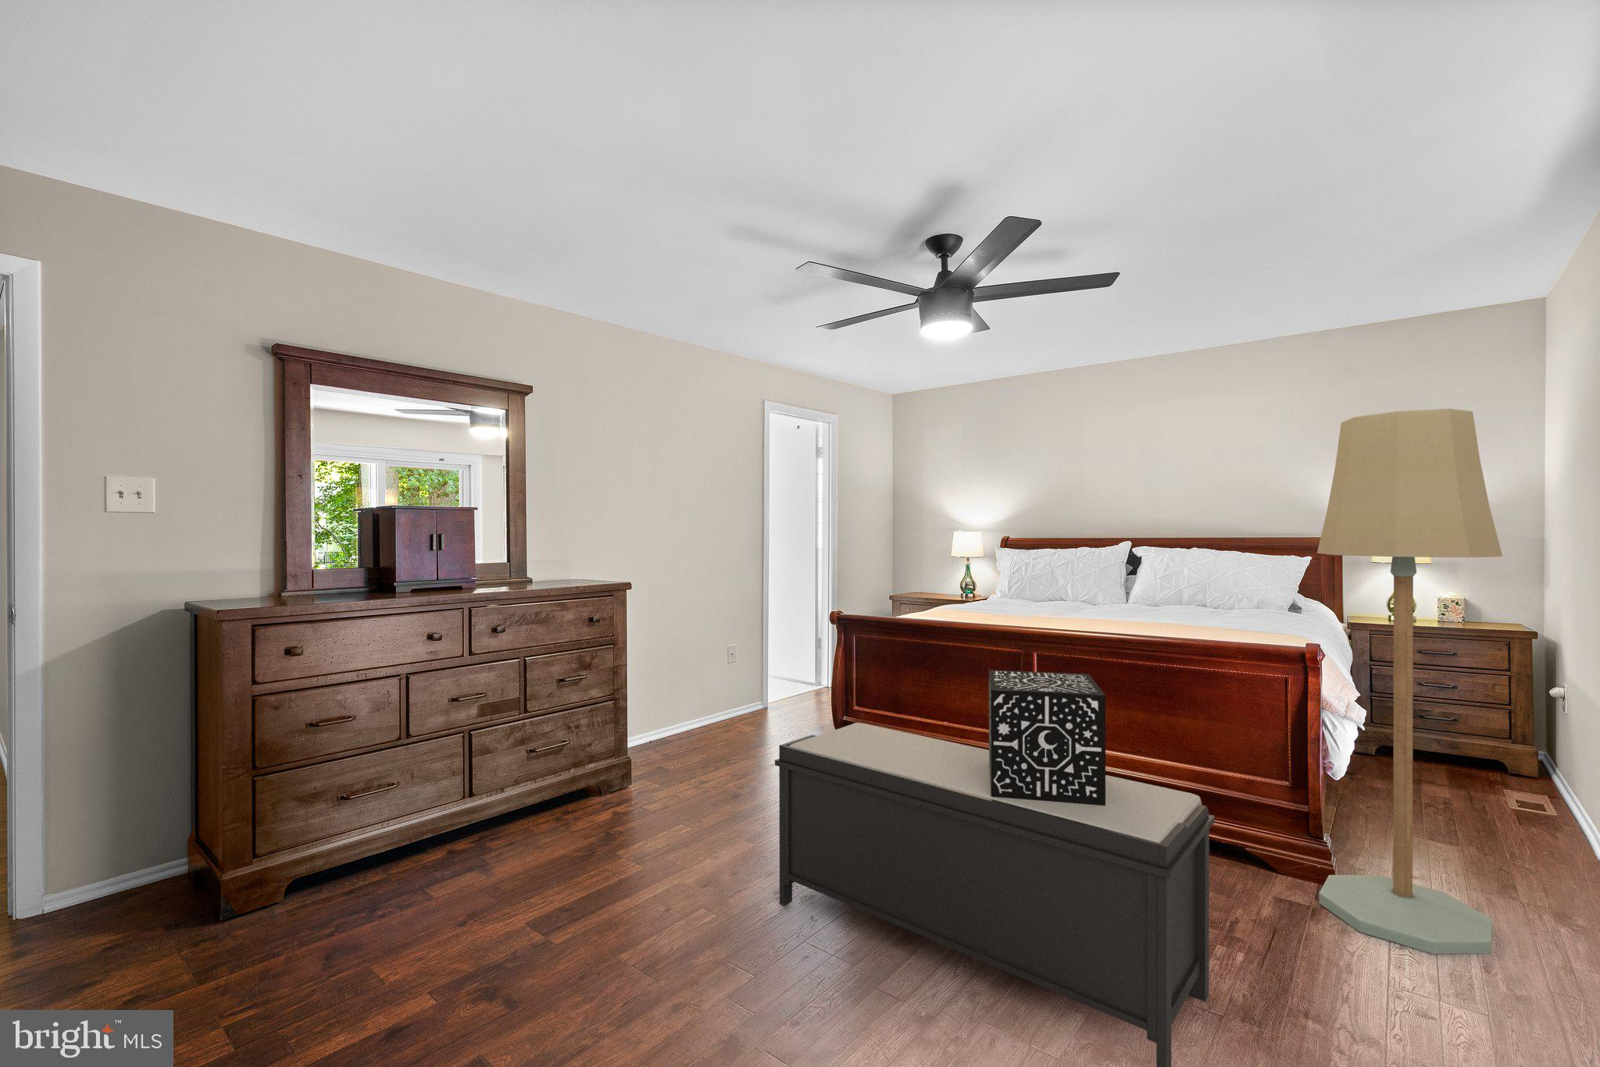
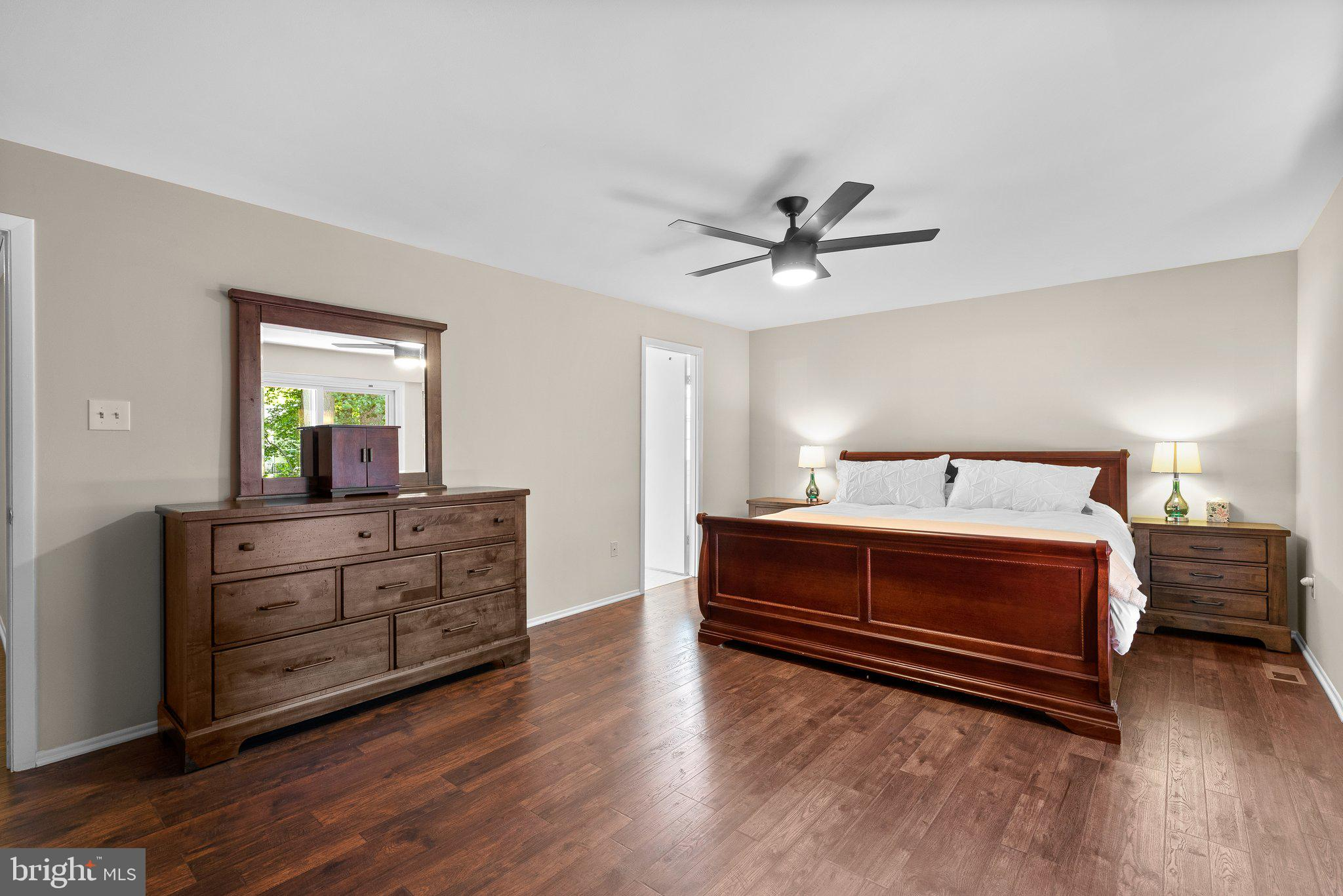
- floor lamp (1403, 667)
- bench (970, 856)
- decorative box (1042, 731)
